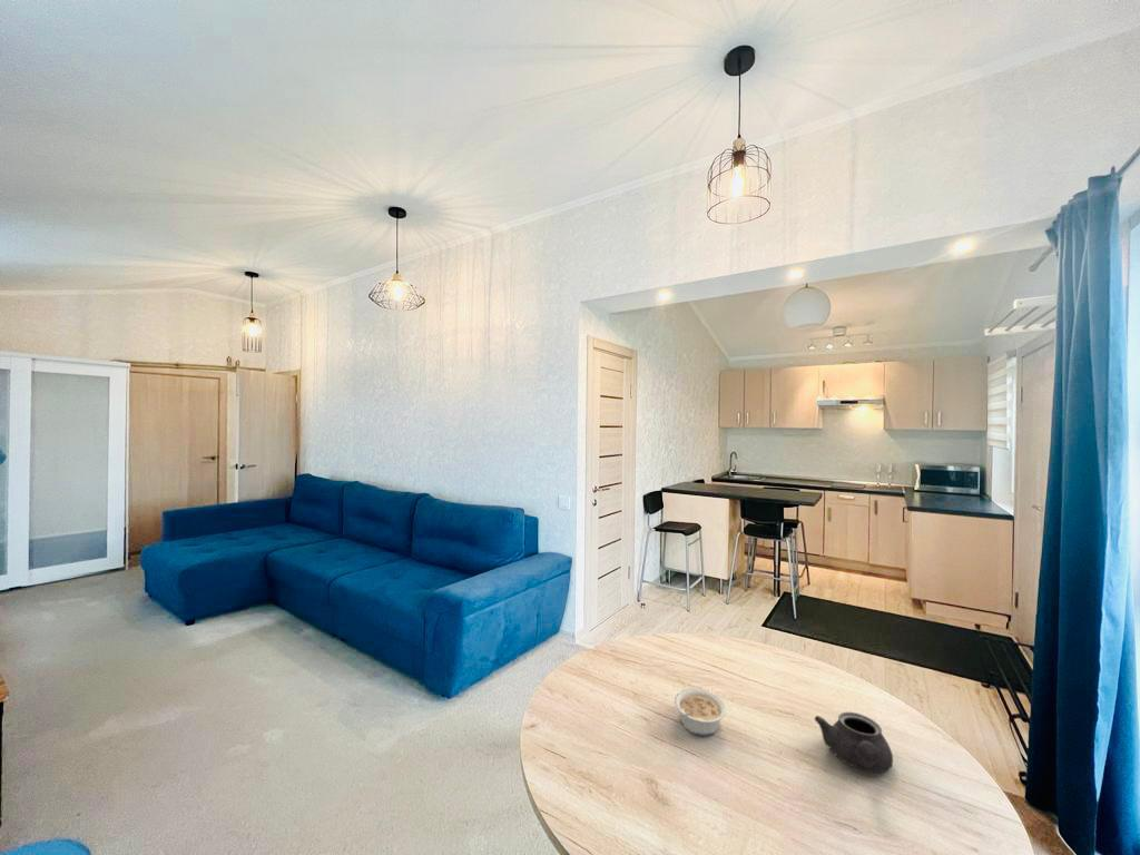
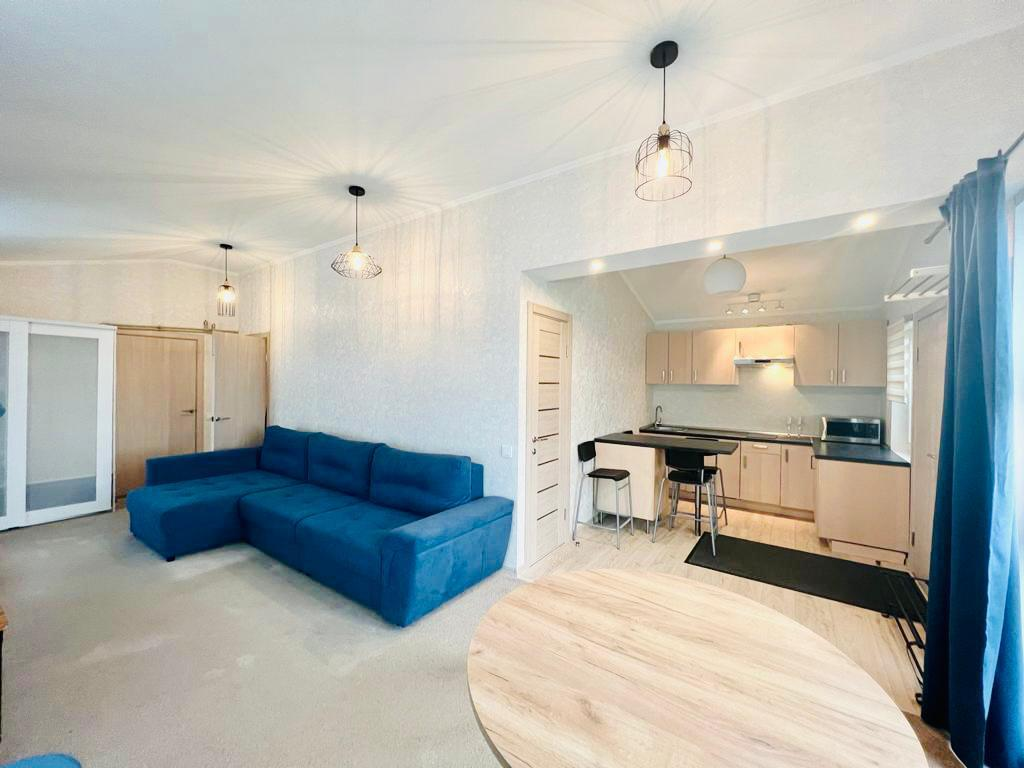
- legume (699, 712)
- teapot (856, 743)
